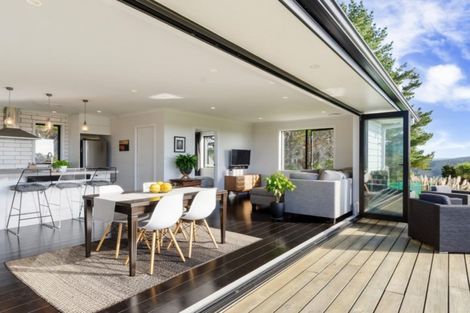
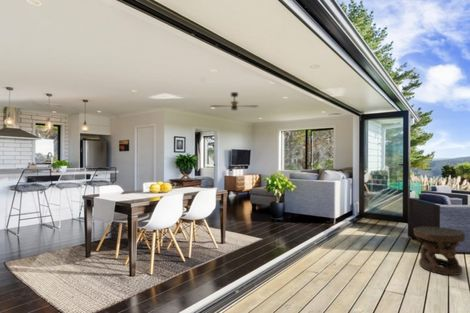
+ ceiling fan (234, 100)
+ side table (439, 248)
